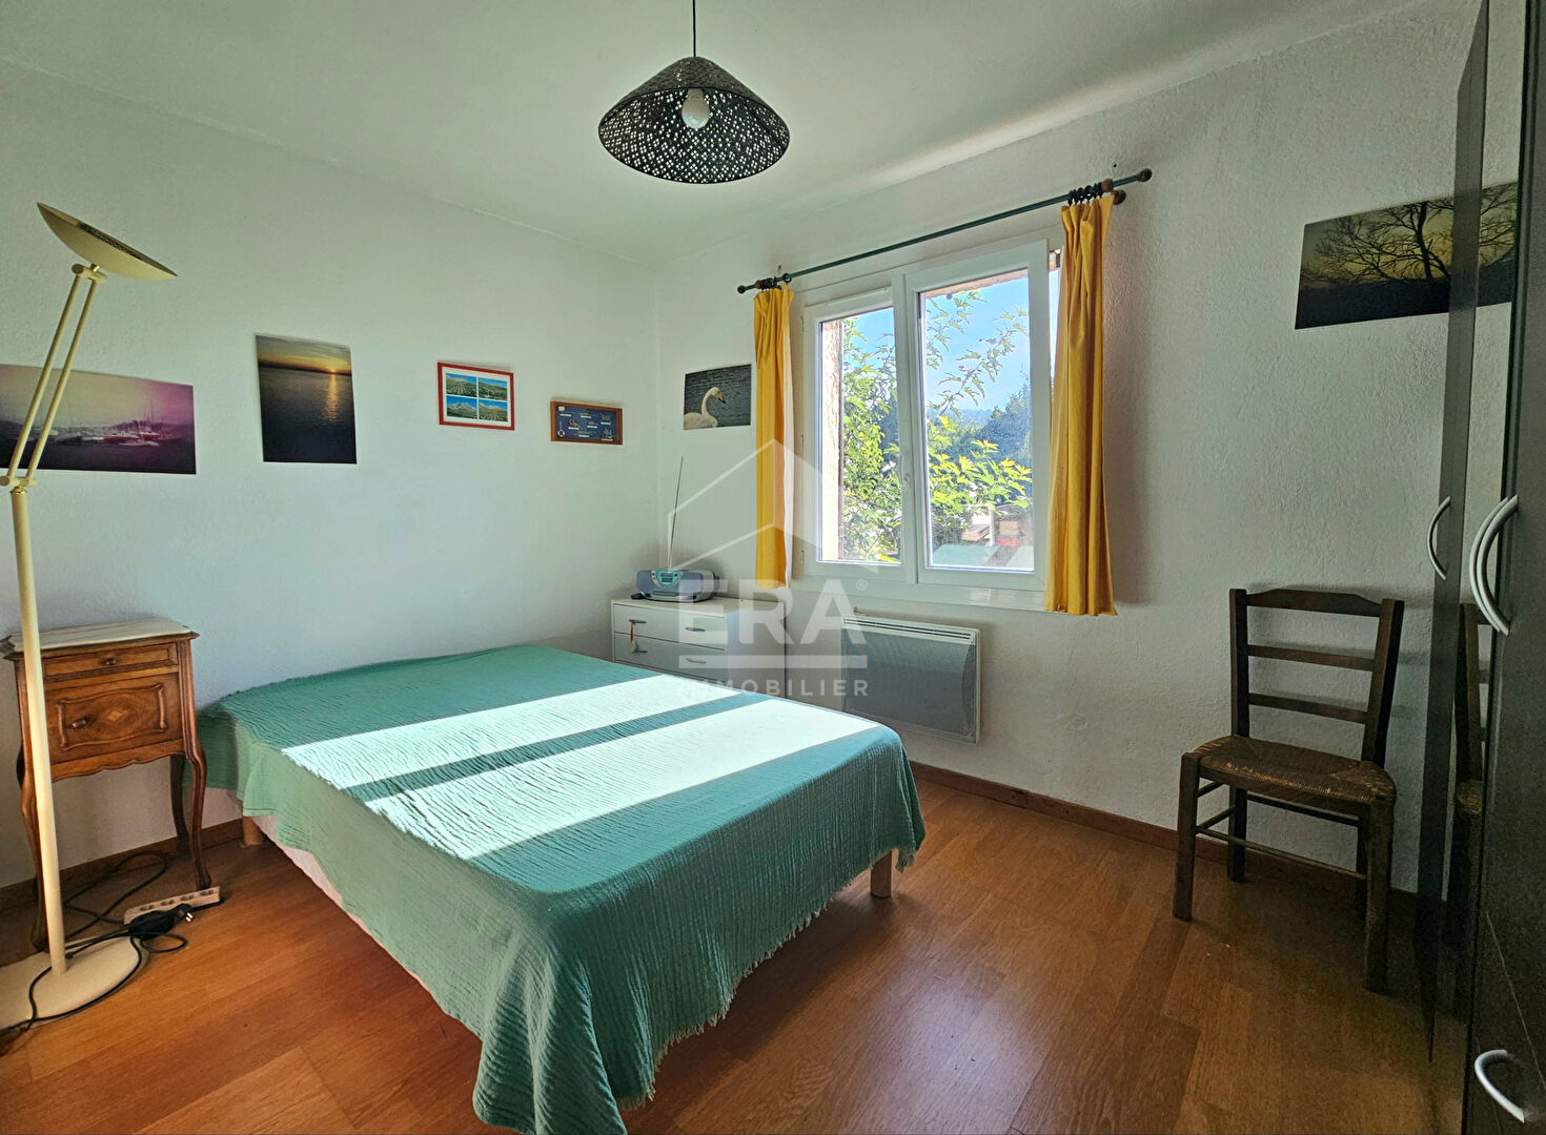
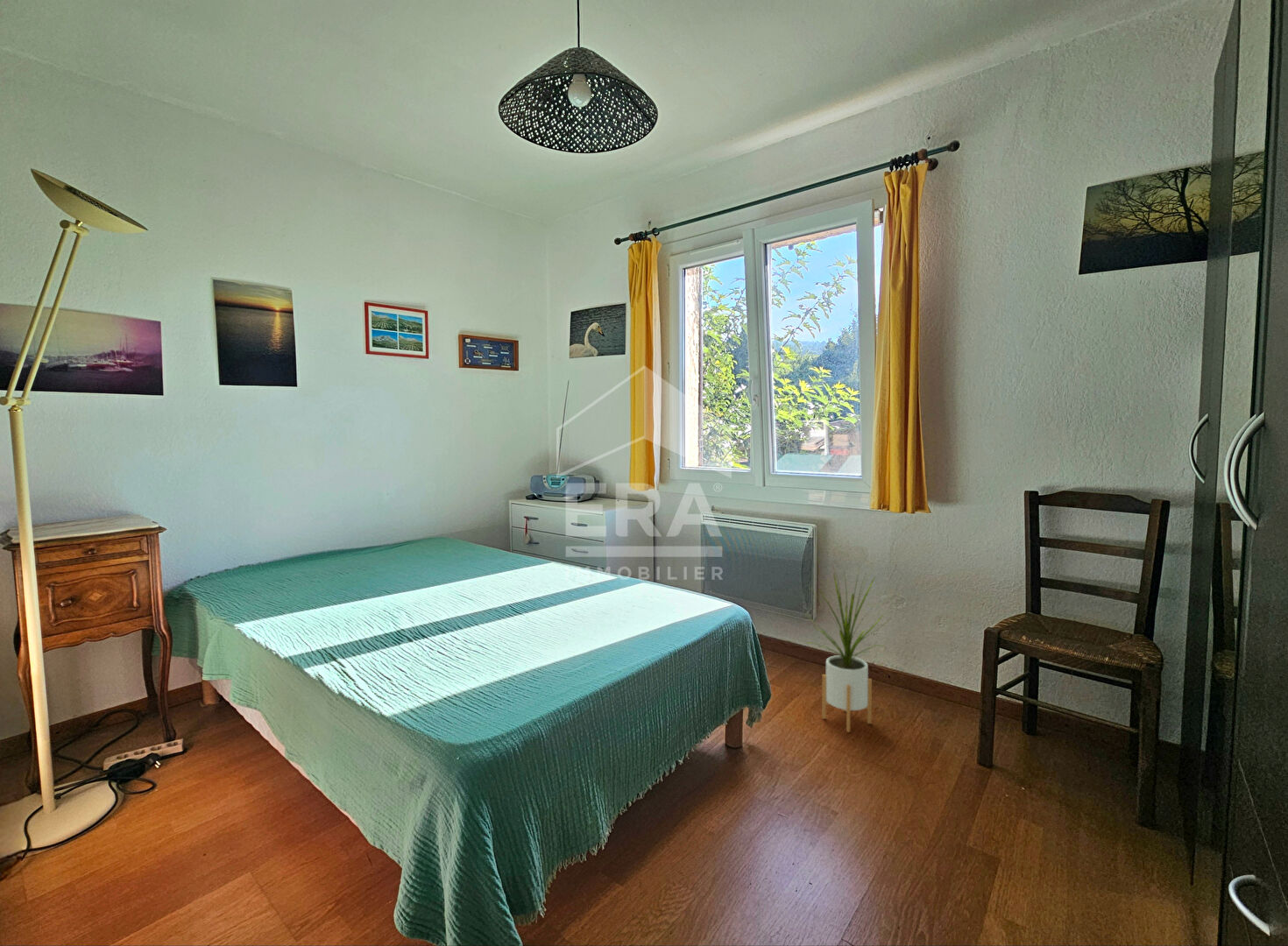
+ house plant (845, 643)
